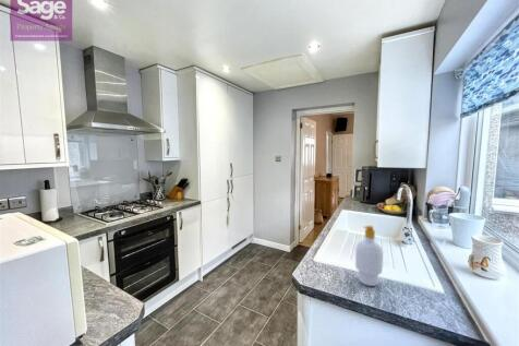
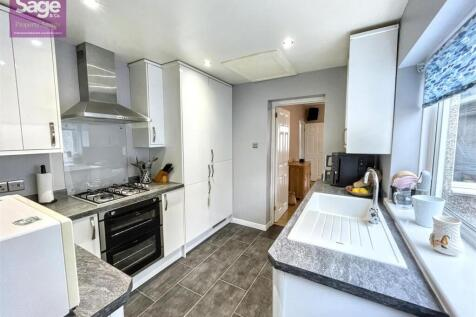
- soap bottle (369, 253)
